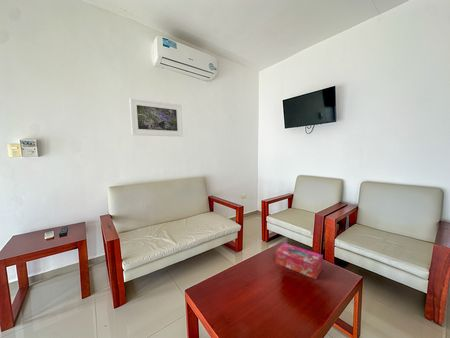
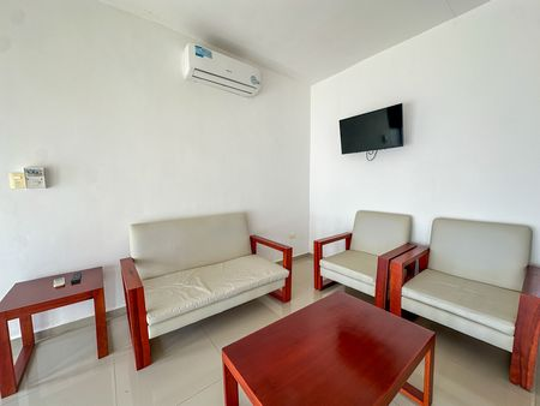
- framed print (158, 118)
- tissue box (298, 259)
